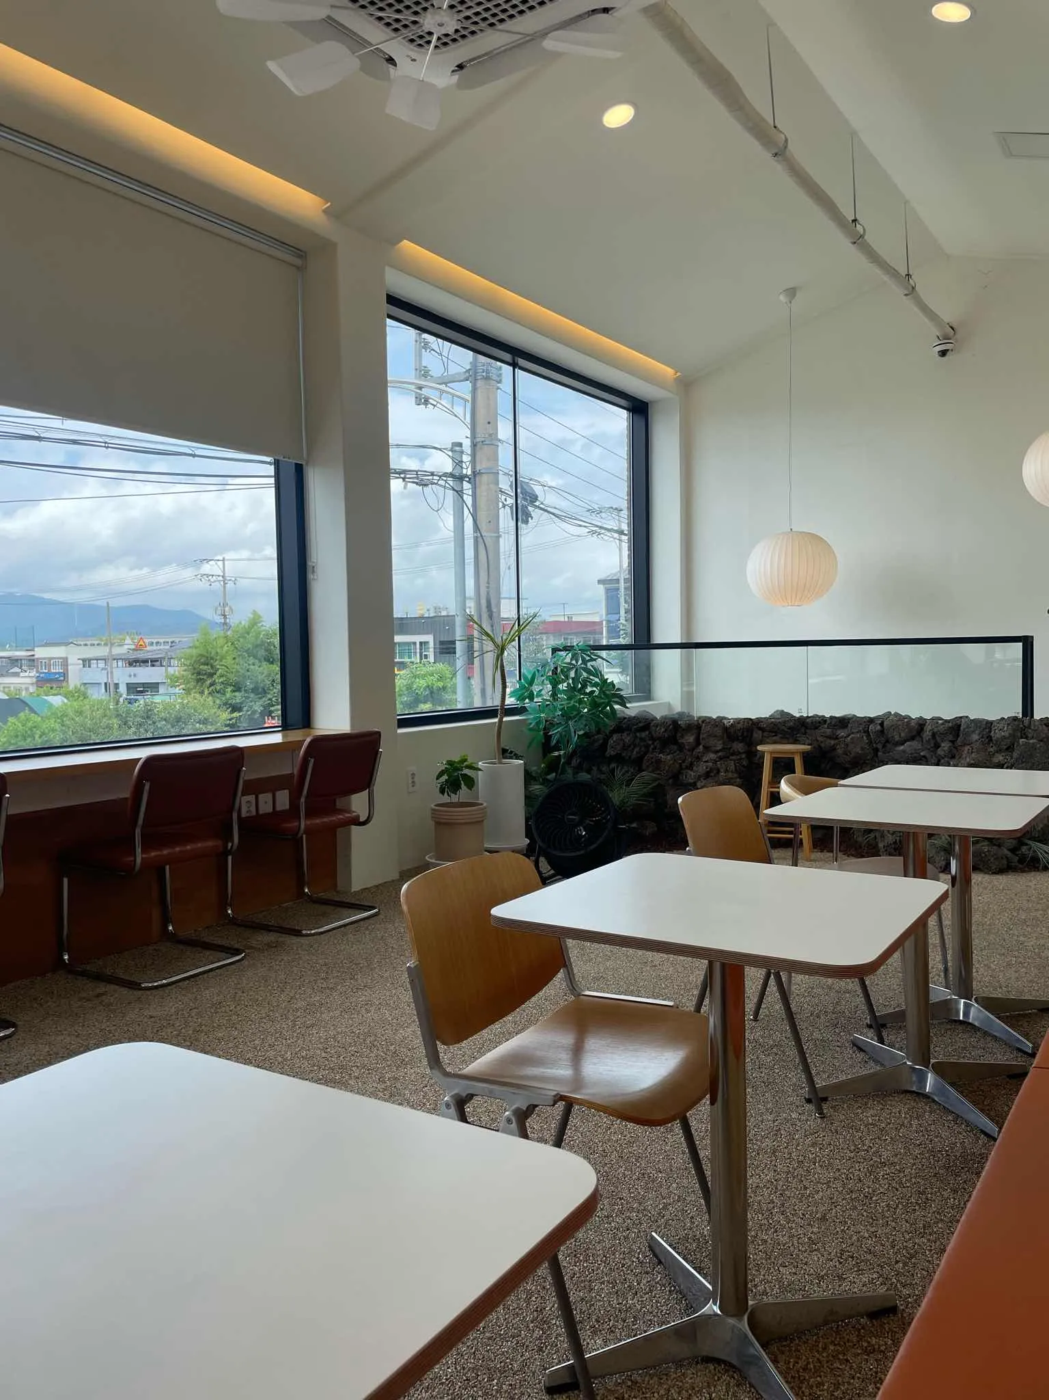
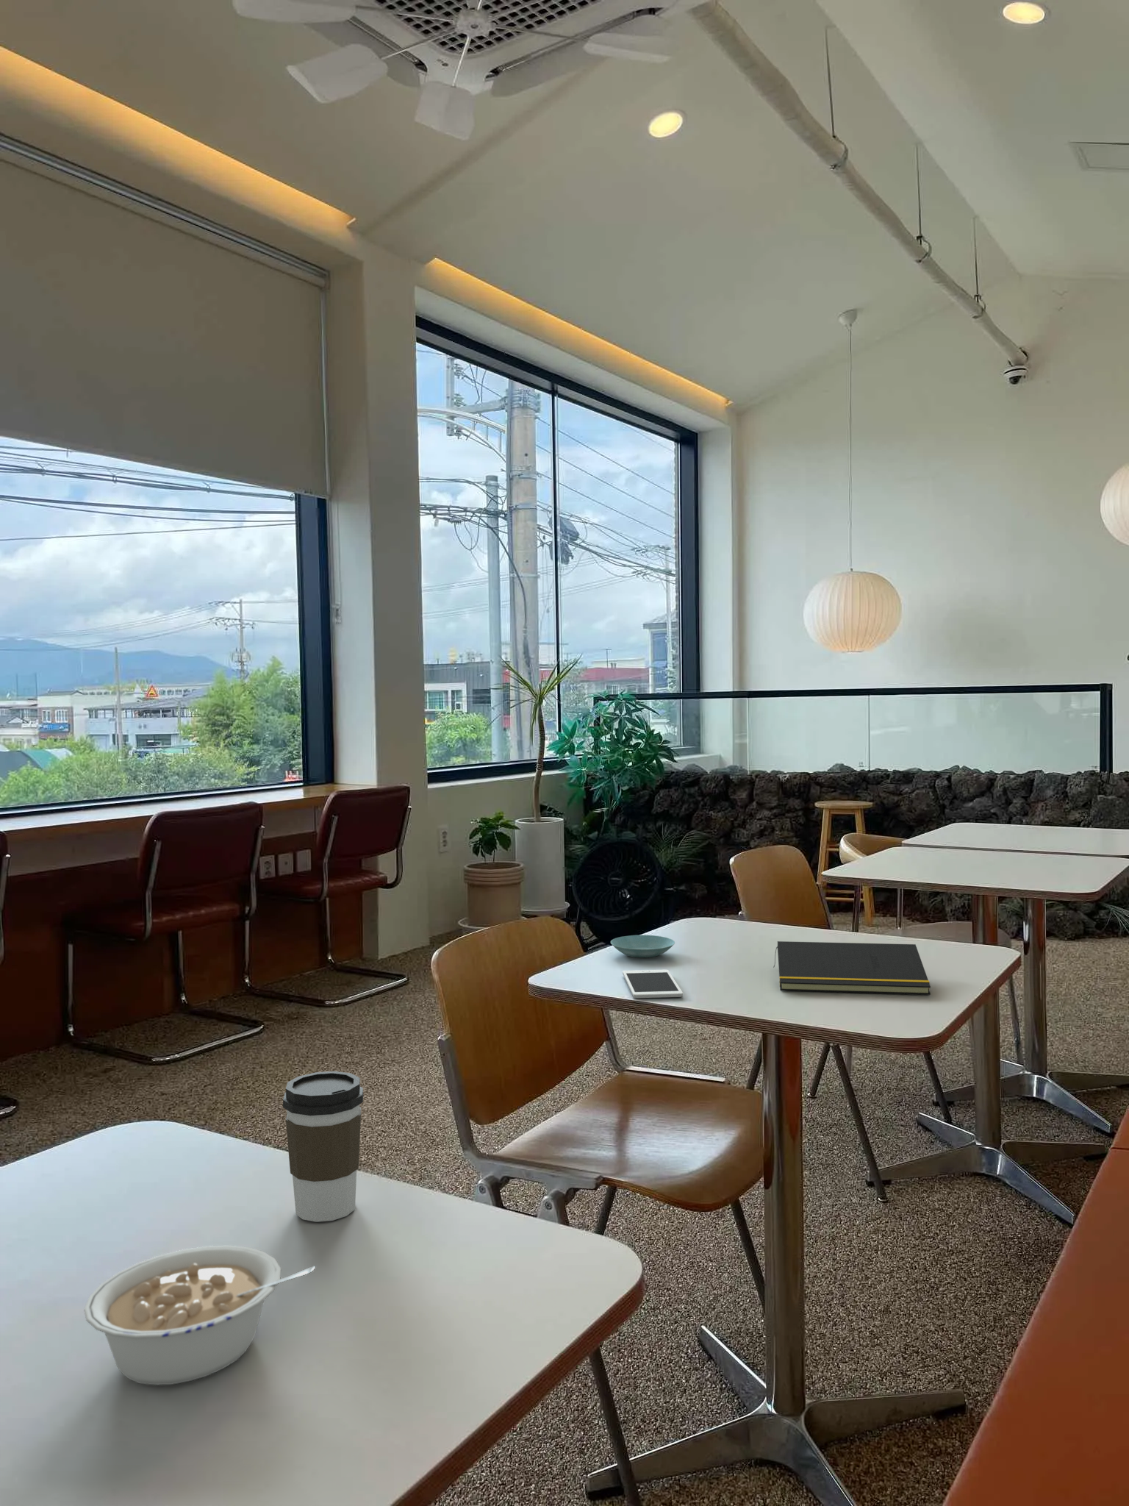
+ saucer (643, 947)
+ notepad (849, 966)
+ coffee cup (324, 1146)
+ legume (193, 1309)
+ cell phone (651, 983)
